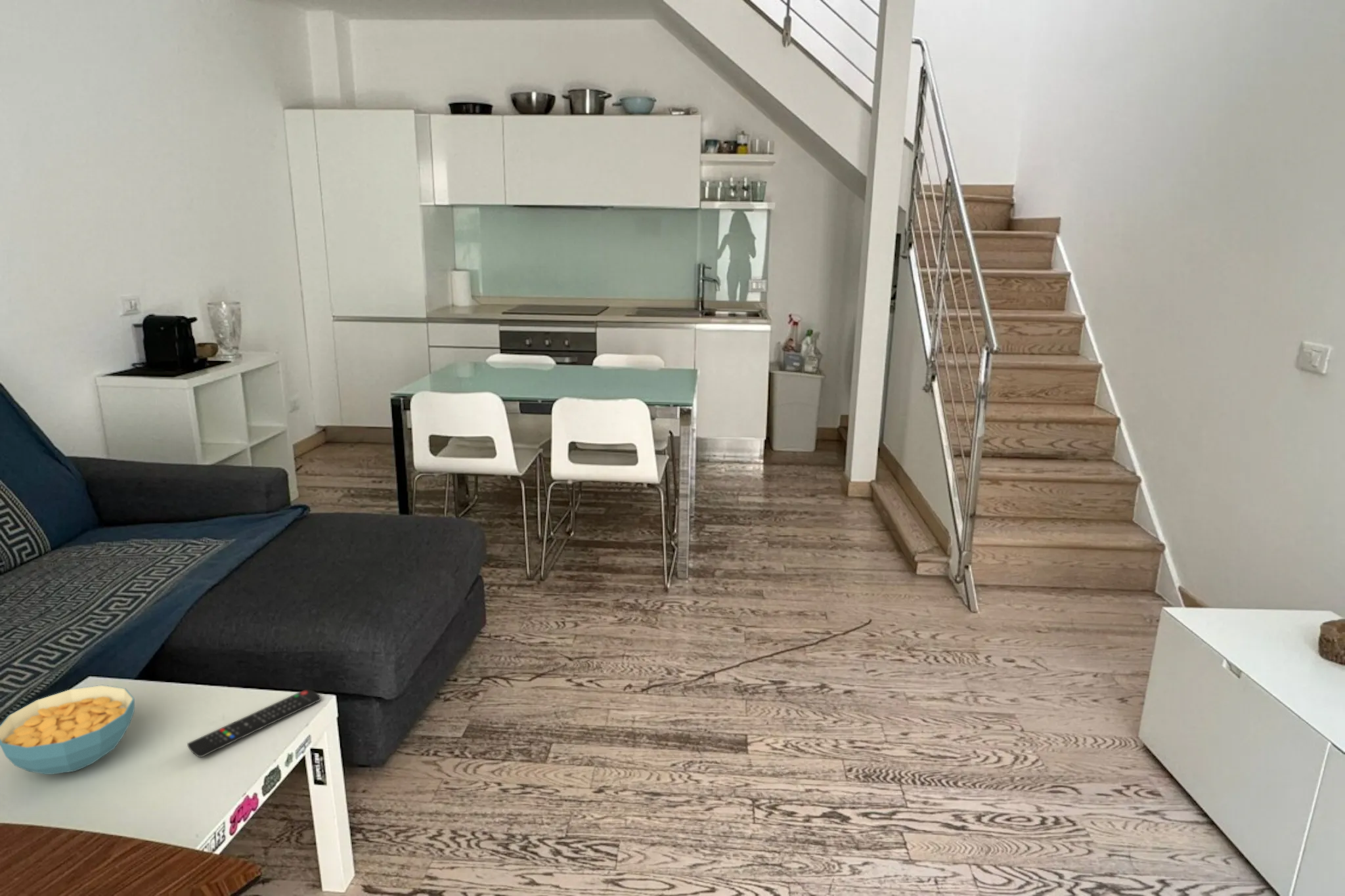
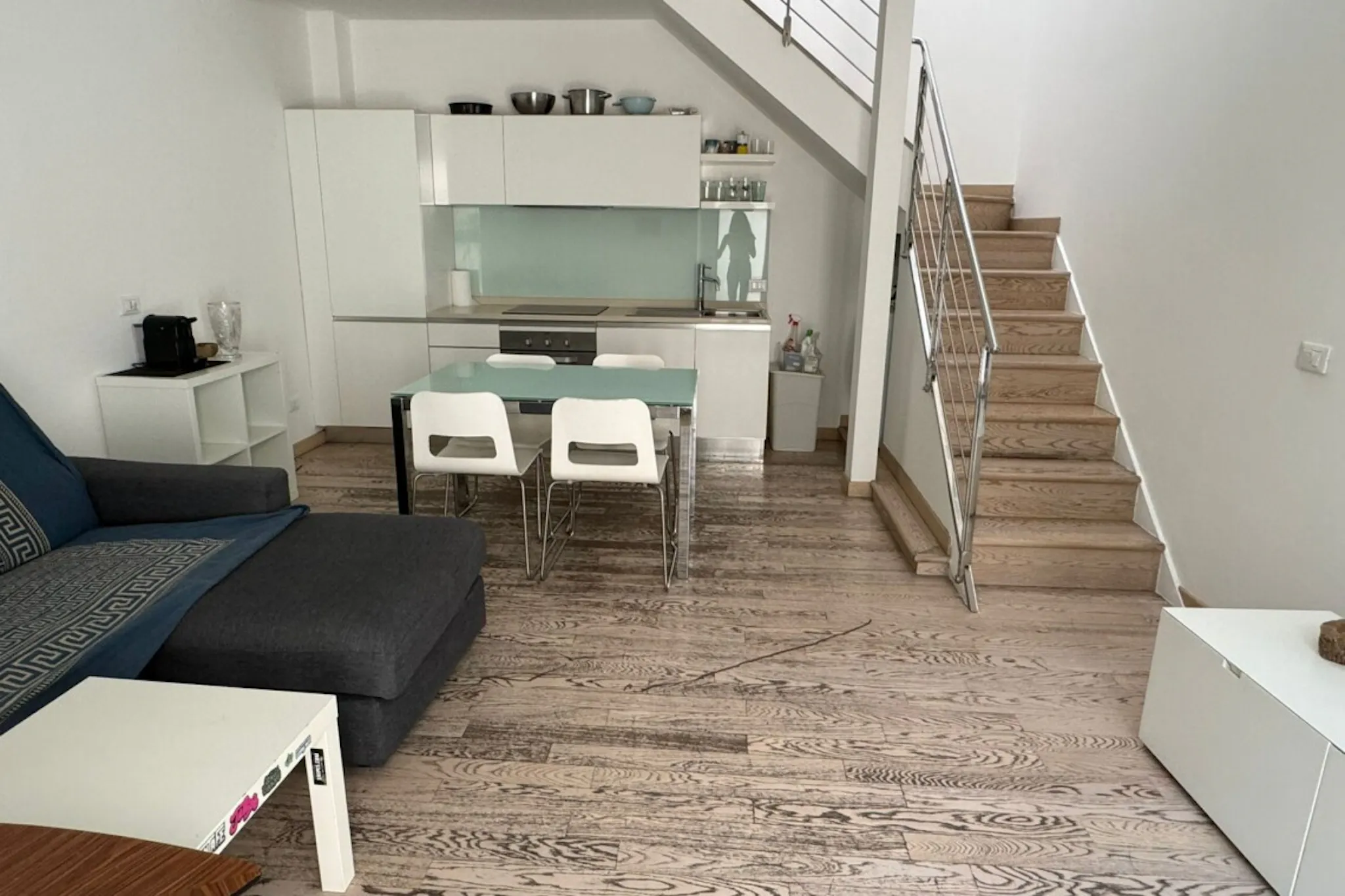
- remote control (259, 721)
- cereal bowl (71, 738)
